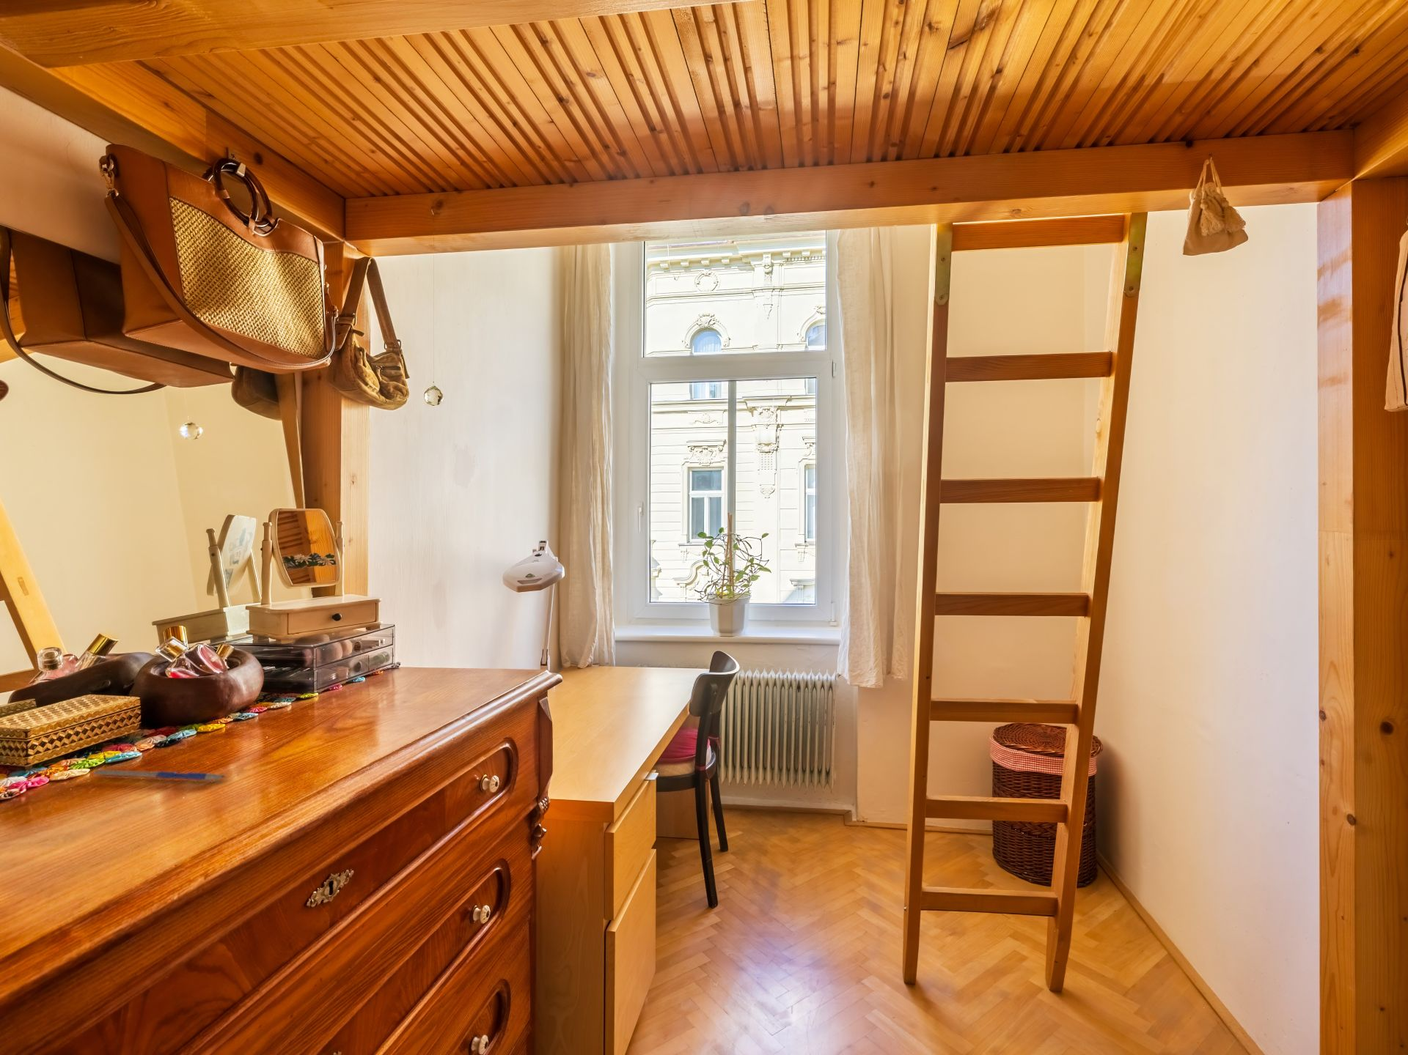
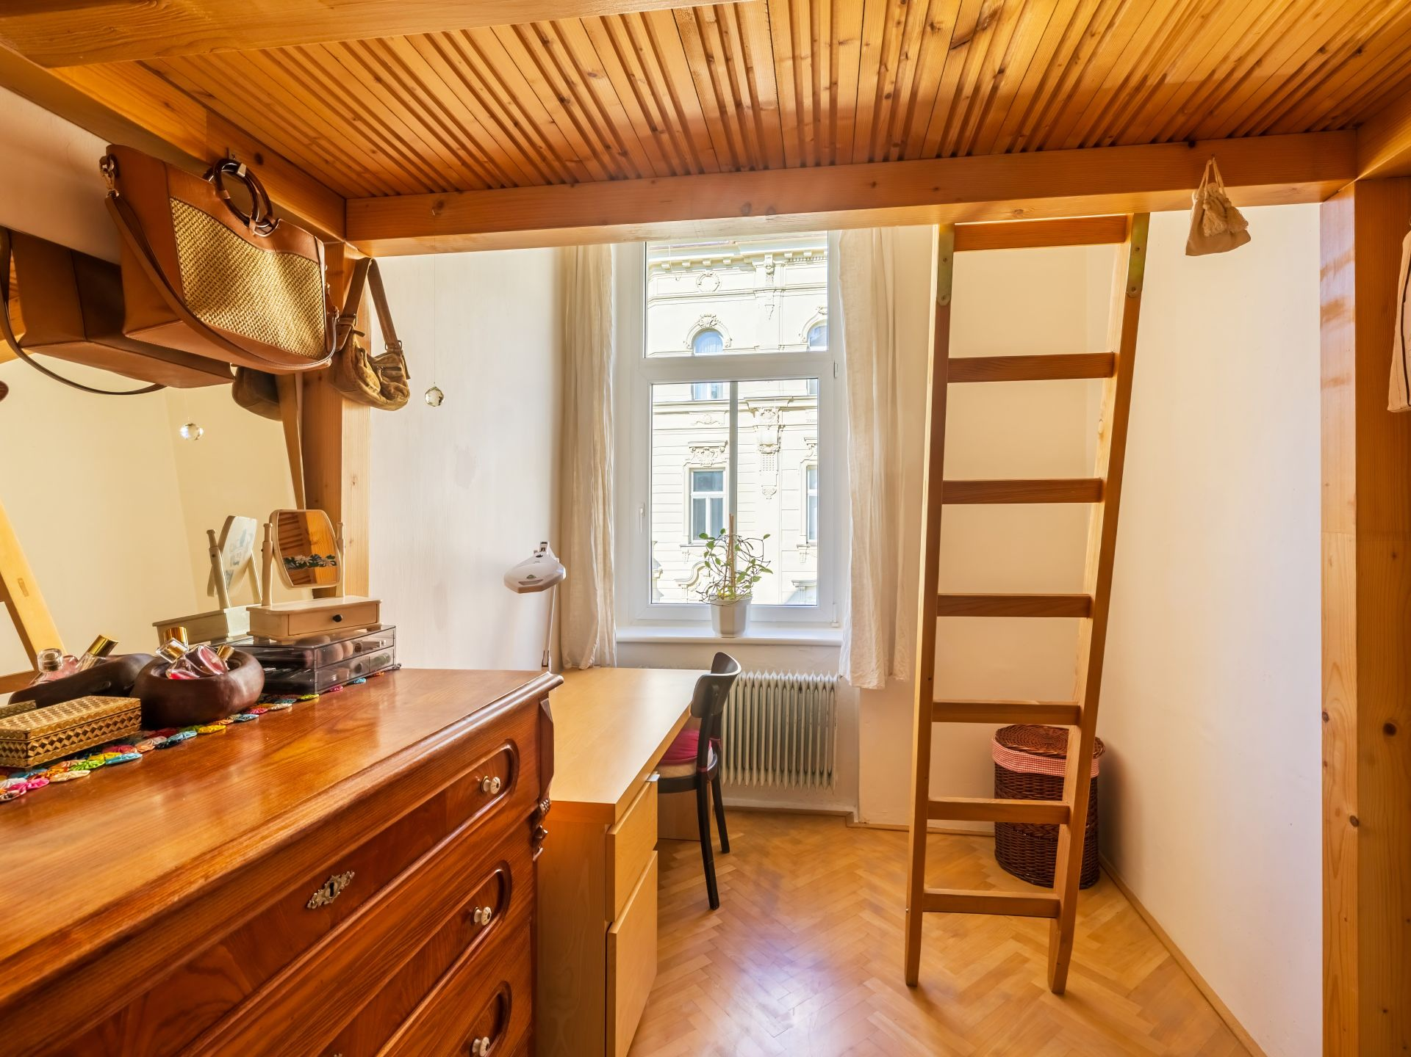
- pen (157, 774)
